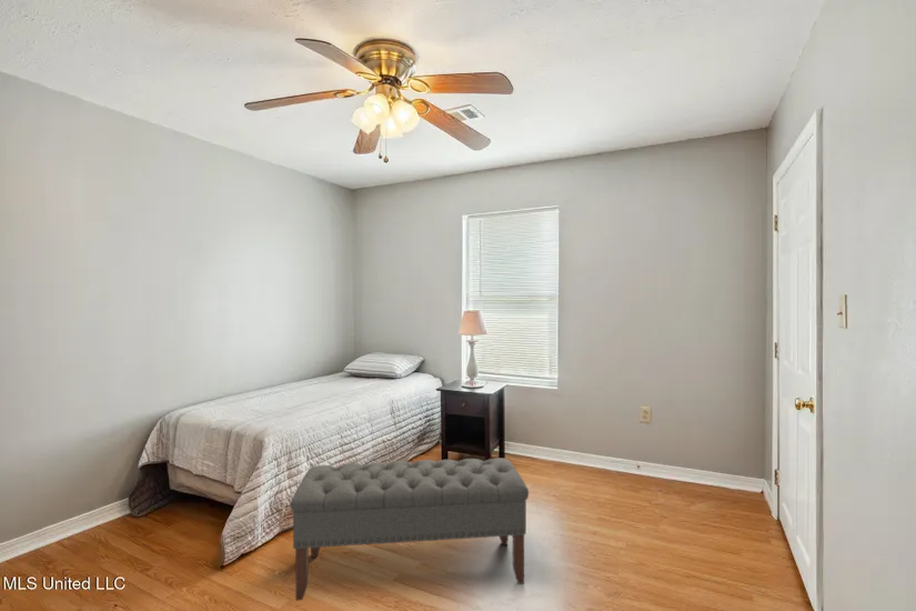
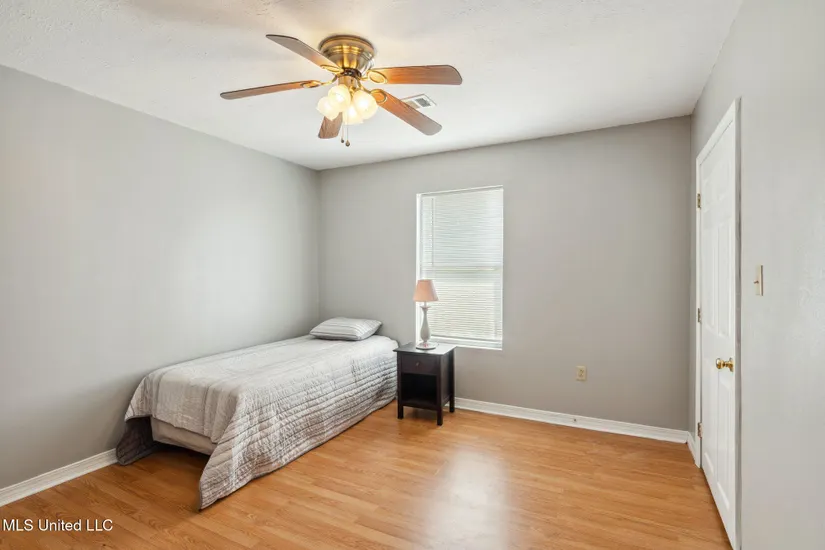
- bench (412, 520)
